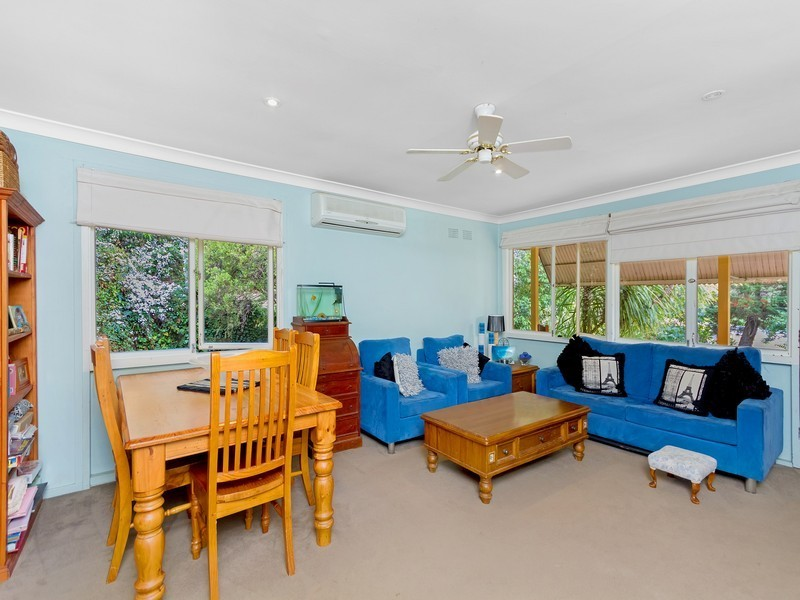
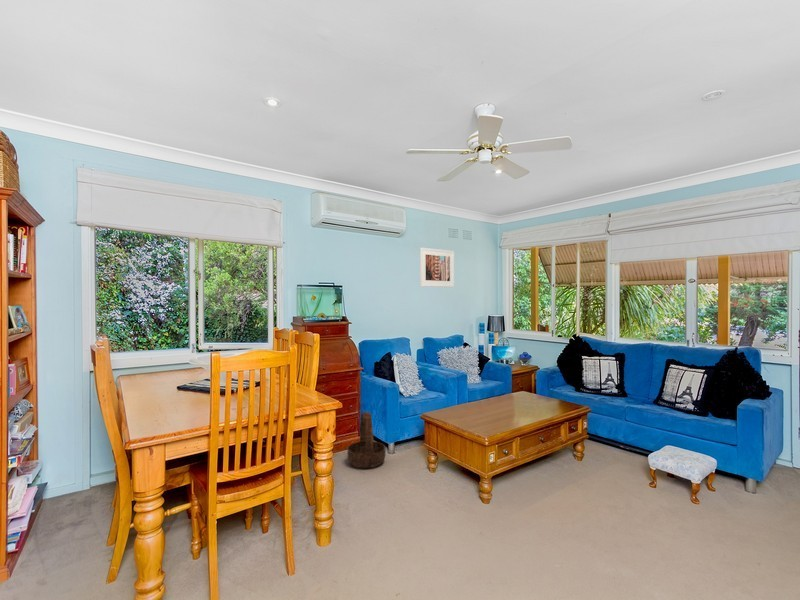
+ basket (366, 437)
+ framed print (437, 268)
